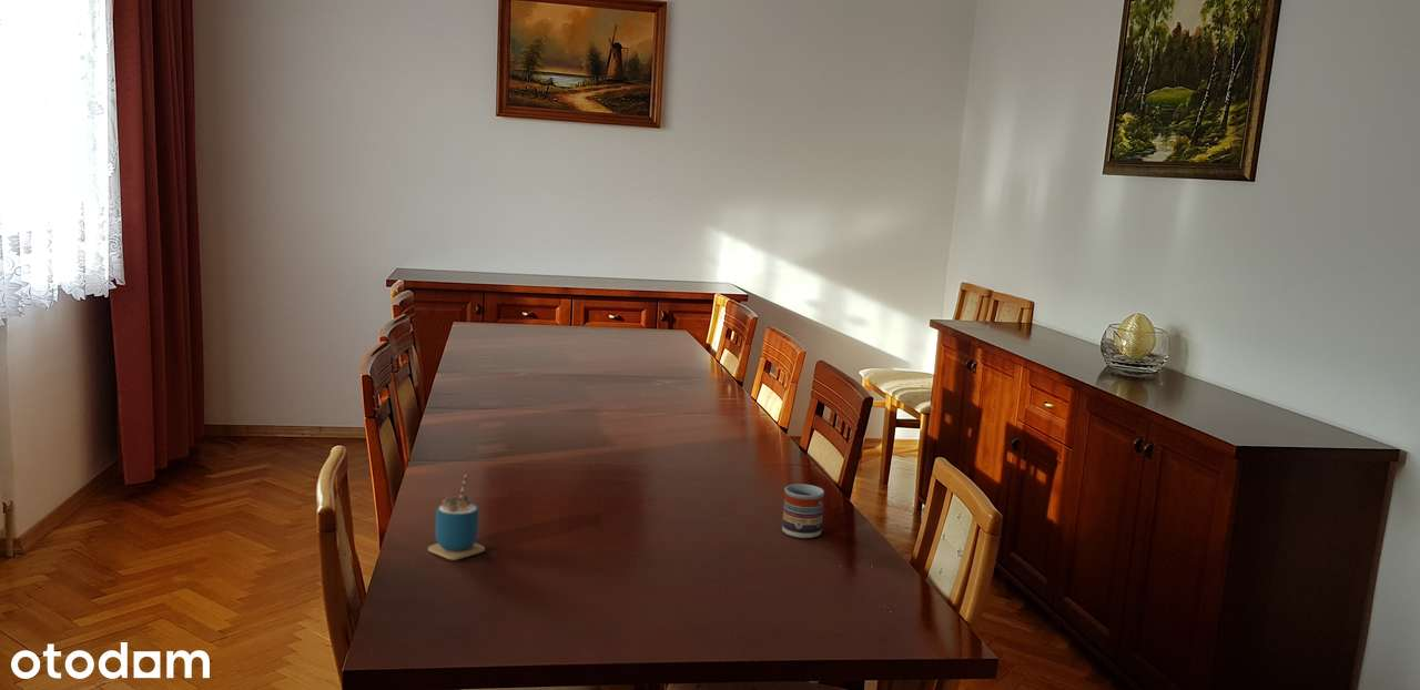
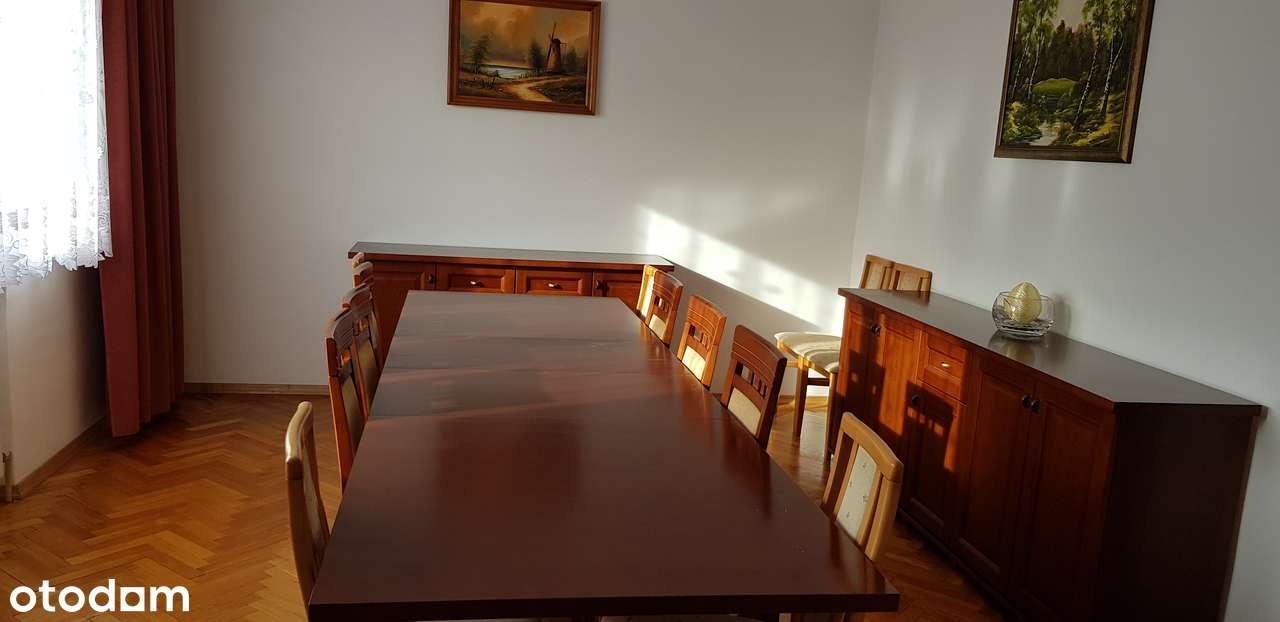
- cup (801, 508)
- cup (457, 514)
